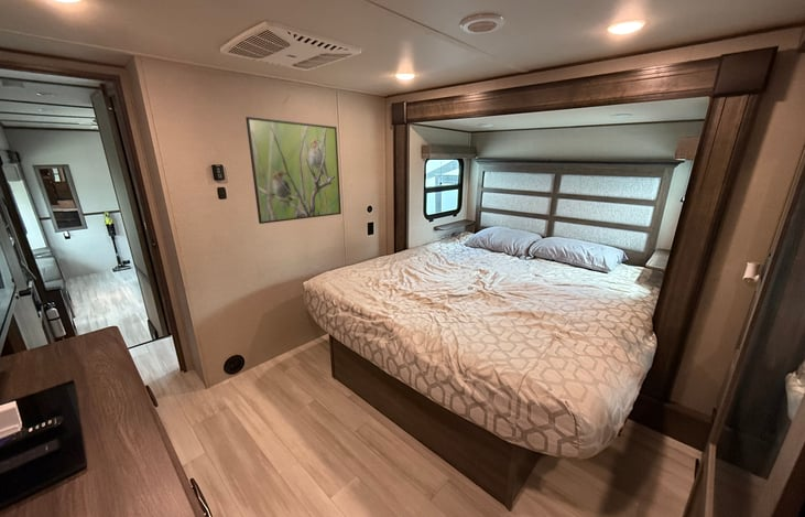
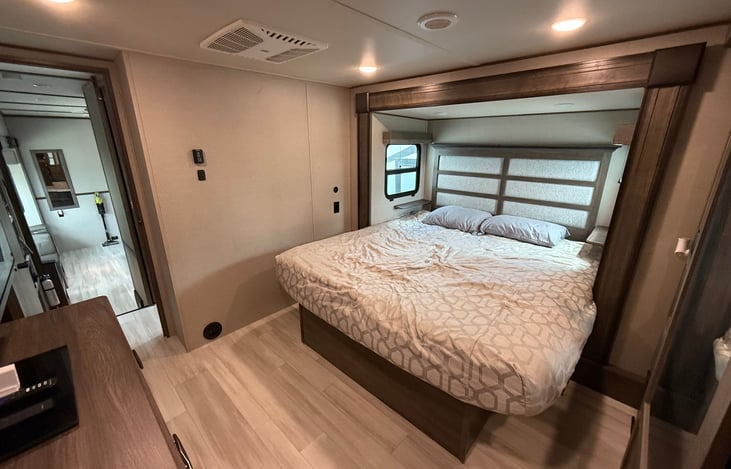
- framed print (300, 172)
